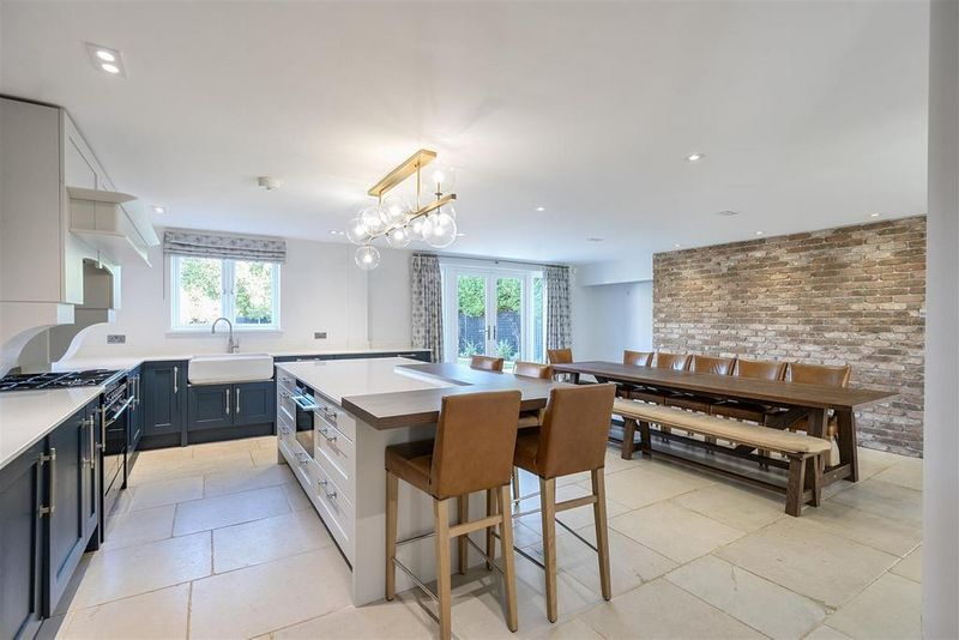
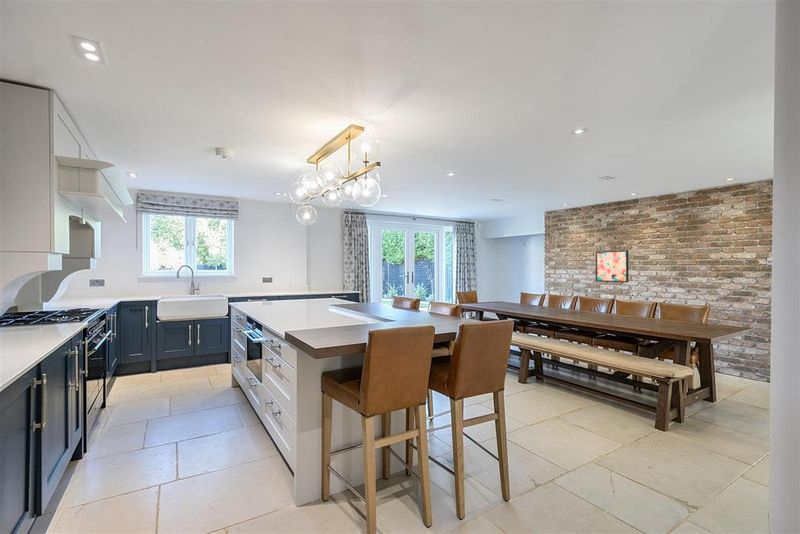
+ wall art (611, 266)
